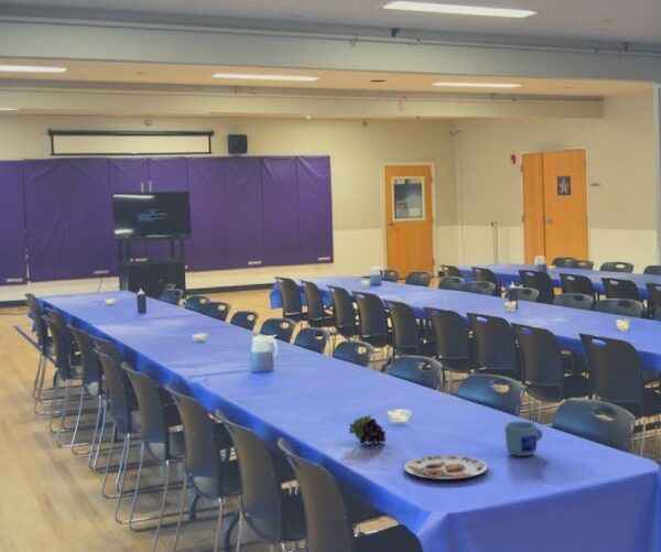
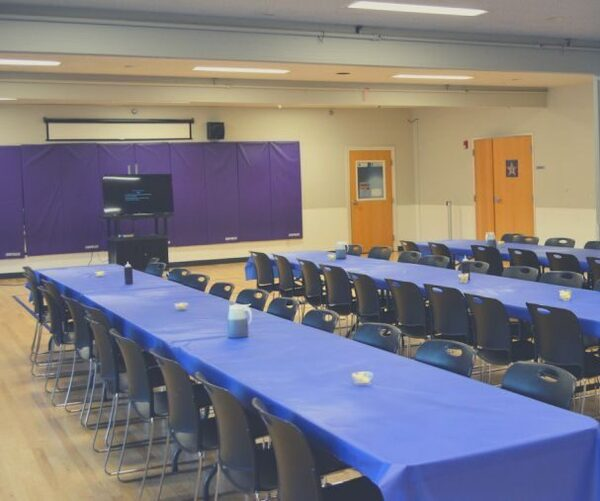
- mug (525, 439)
- plate (445, 467)
- fruit (367, 427)
